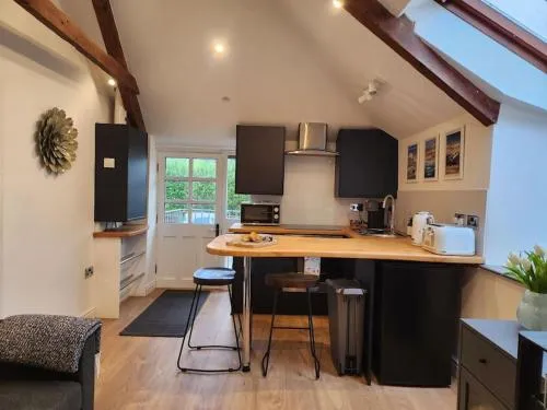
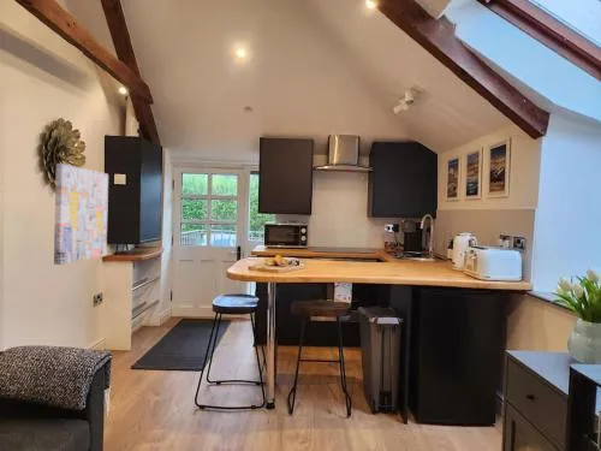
+ wall art (83, 214)
